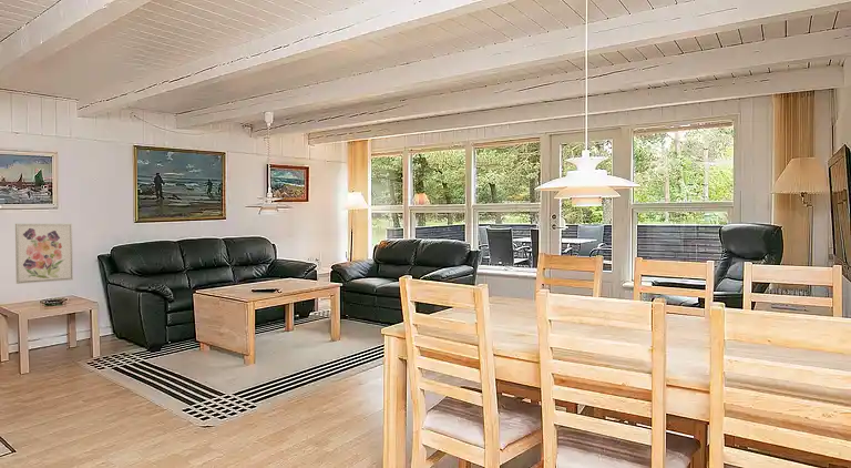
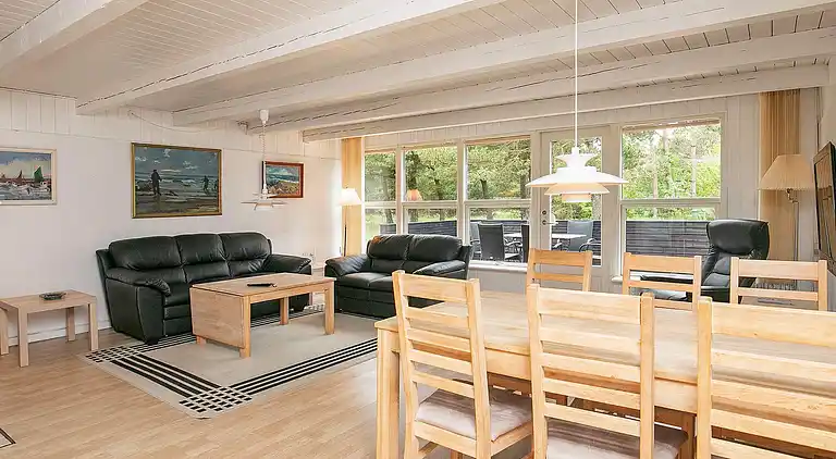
- wall art (44, 252)
